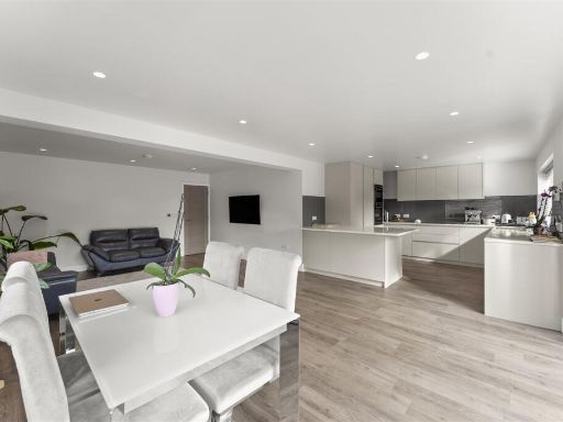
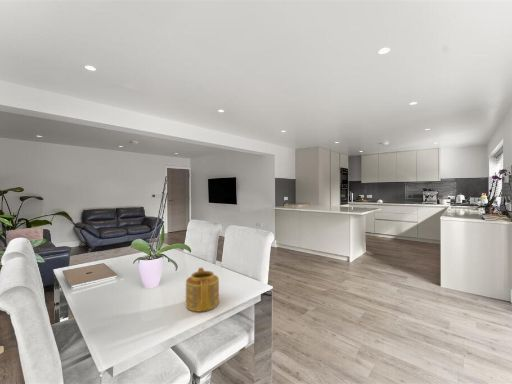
+ teapot (202, 288)
